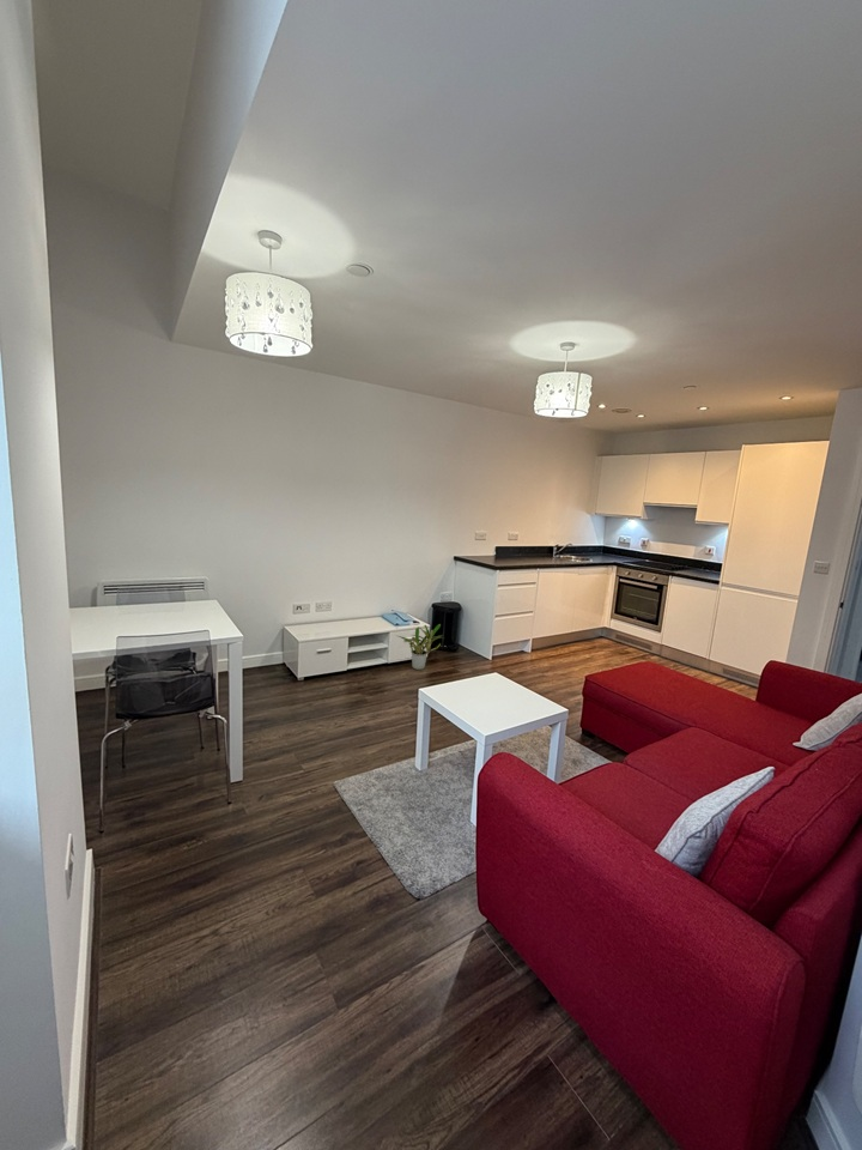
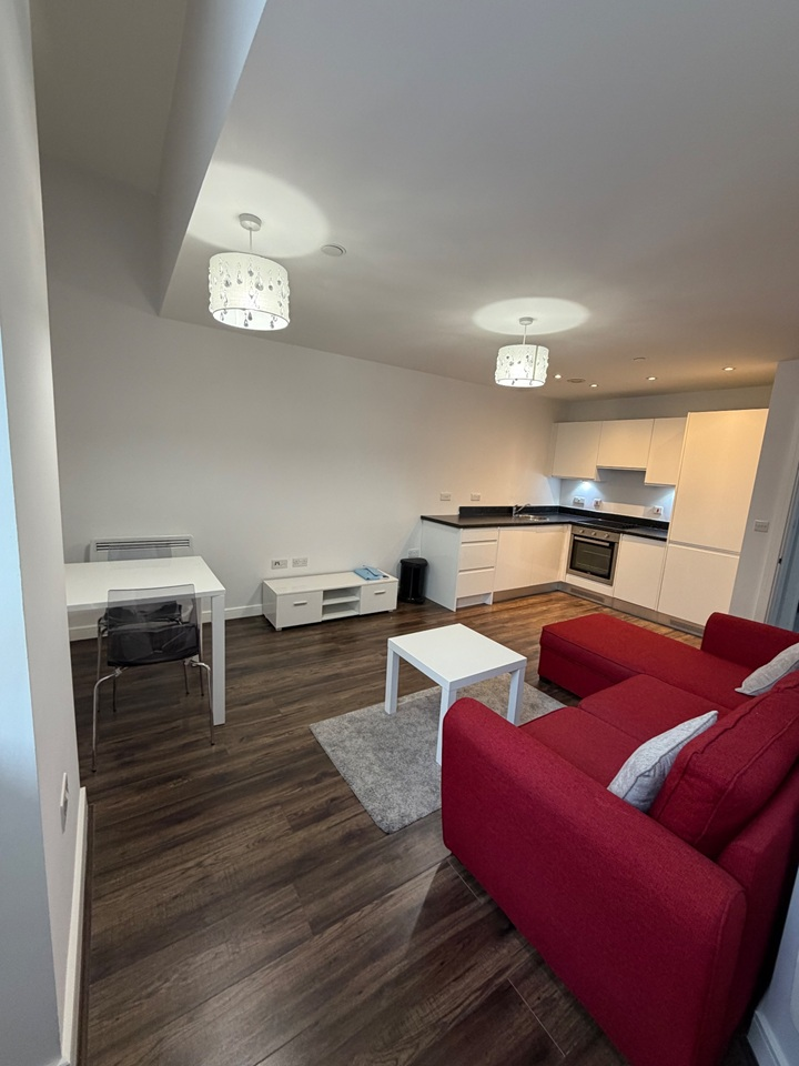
- potted plant (424, 647)
